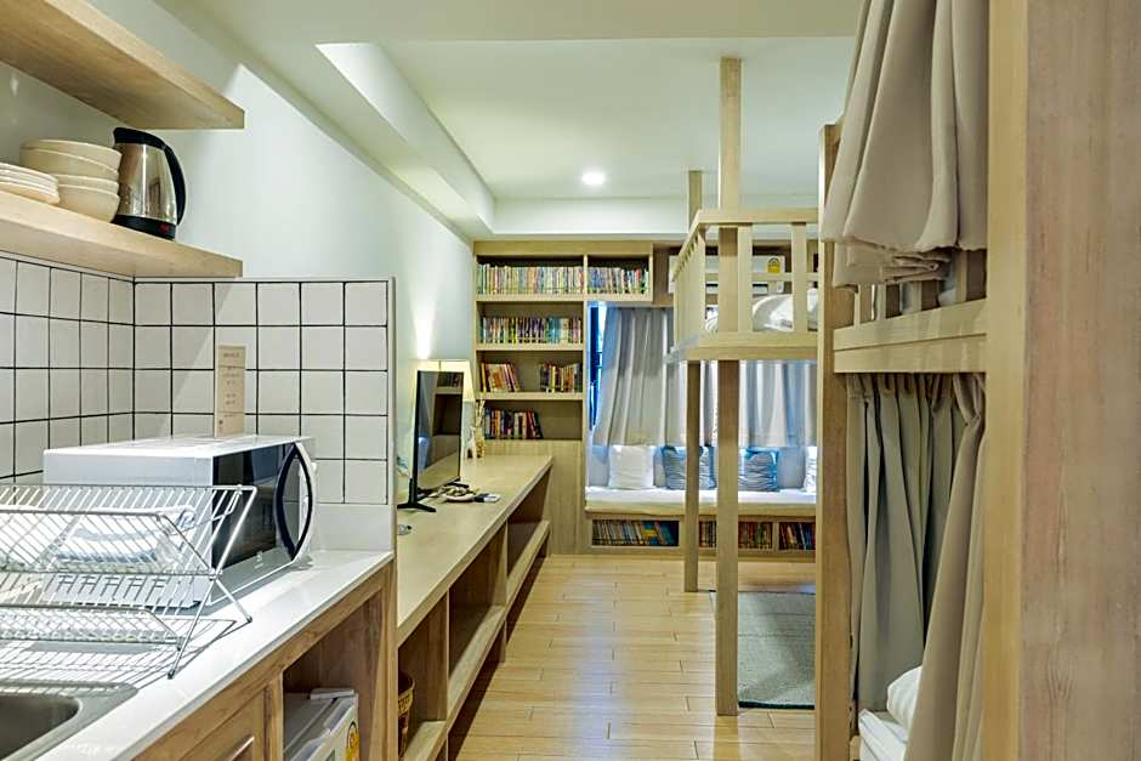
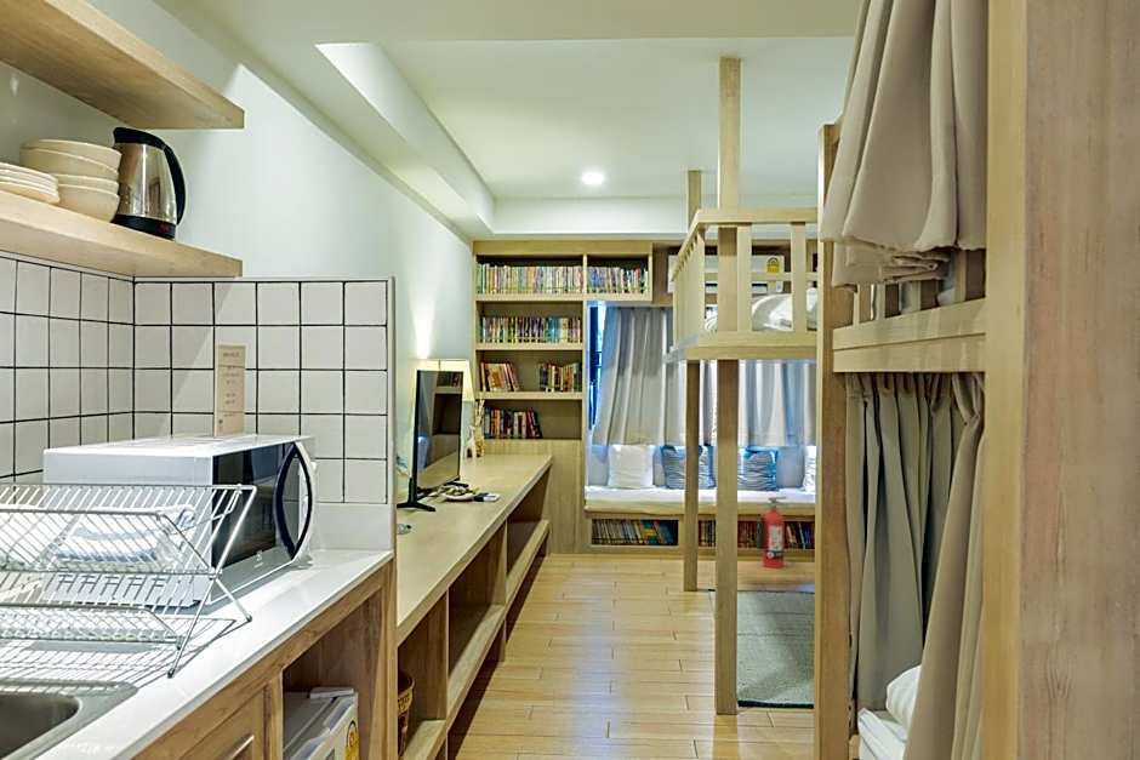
+ fire extinguisher (771, 531)
